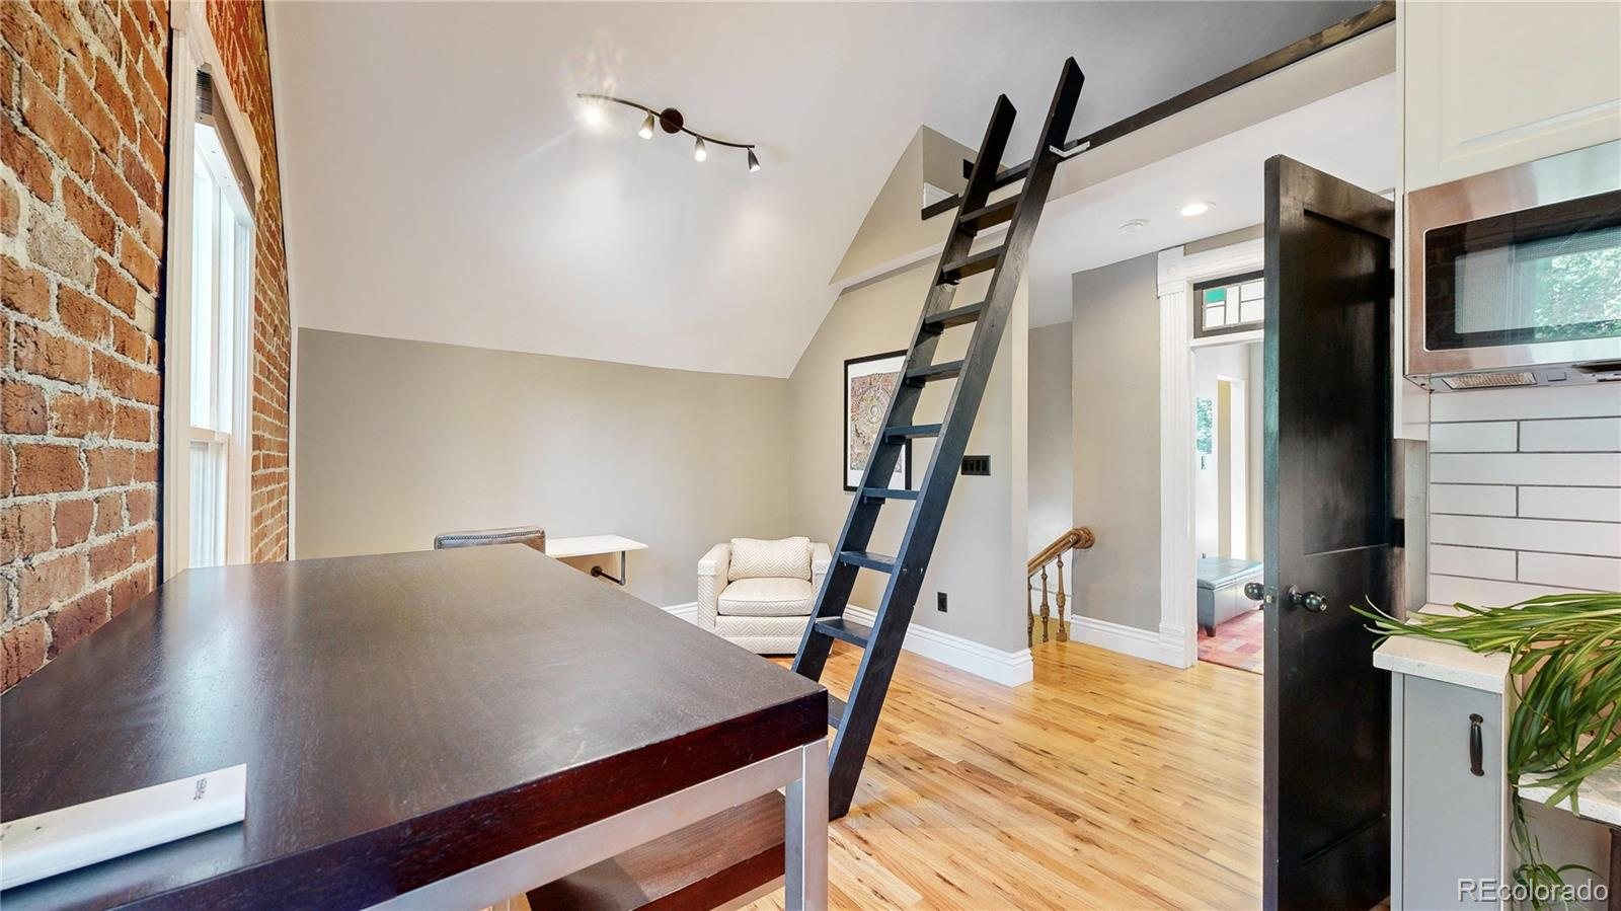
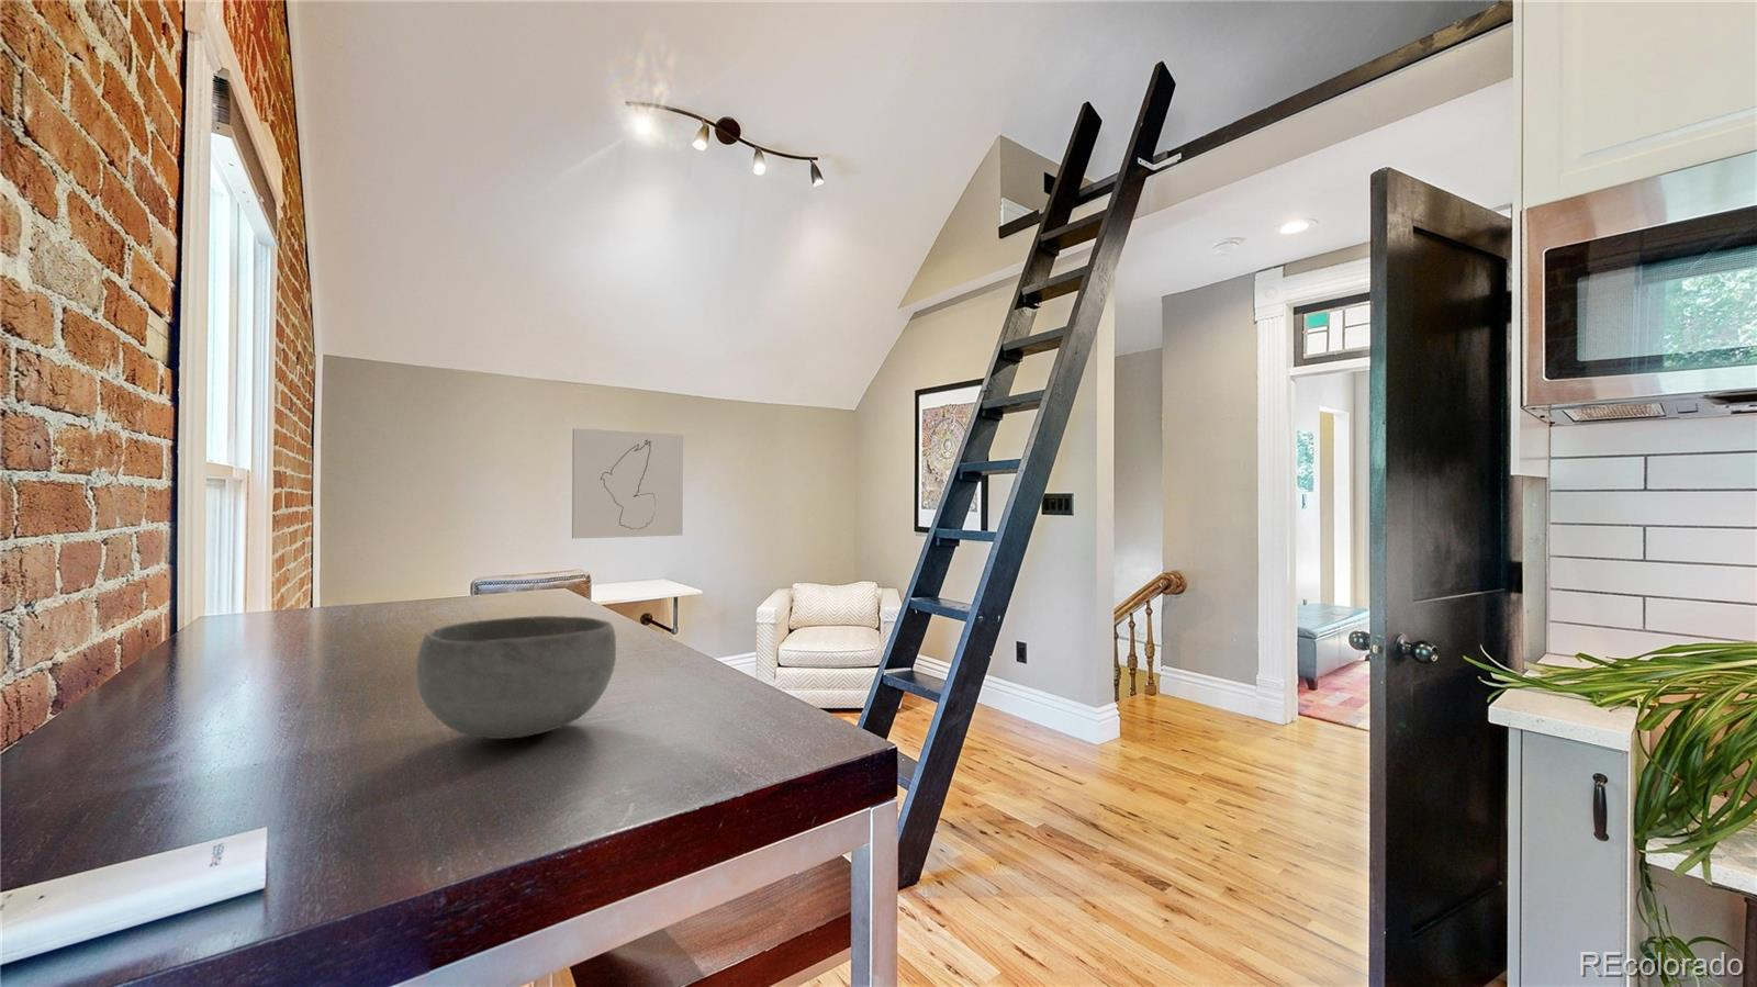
+ wall art (629, 484)
+ bowl (521, 677)
